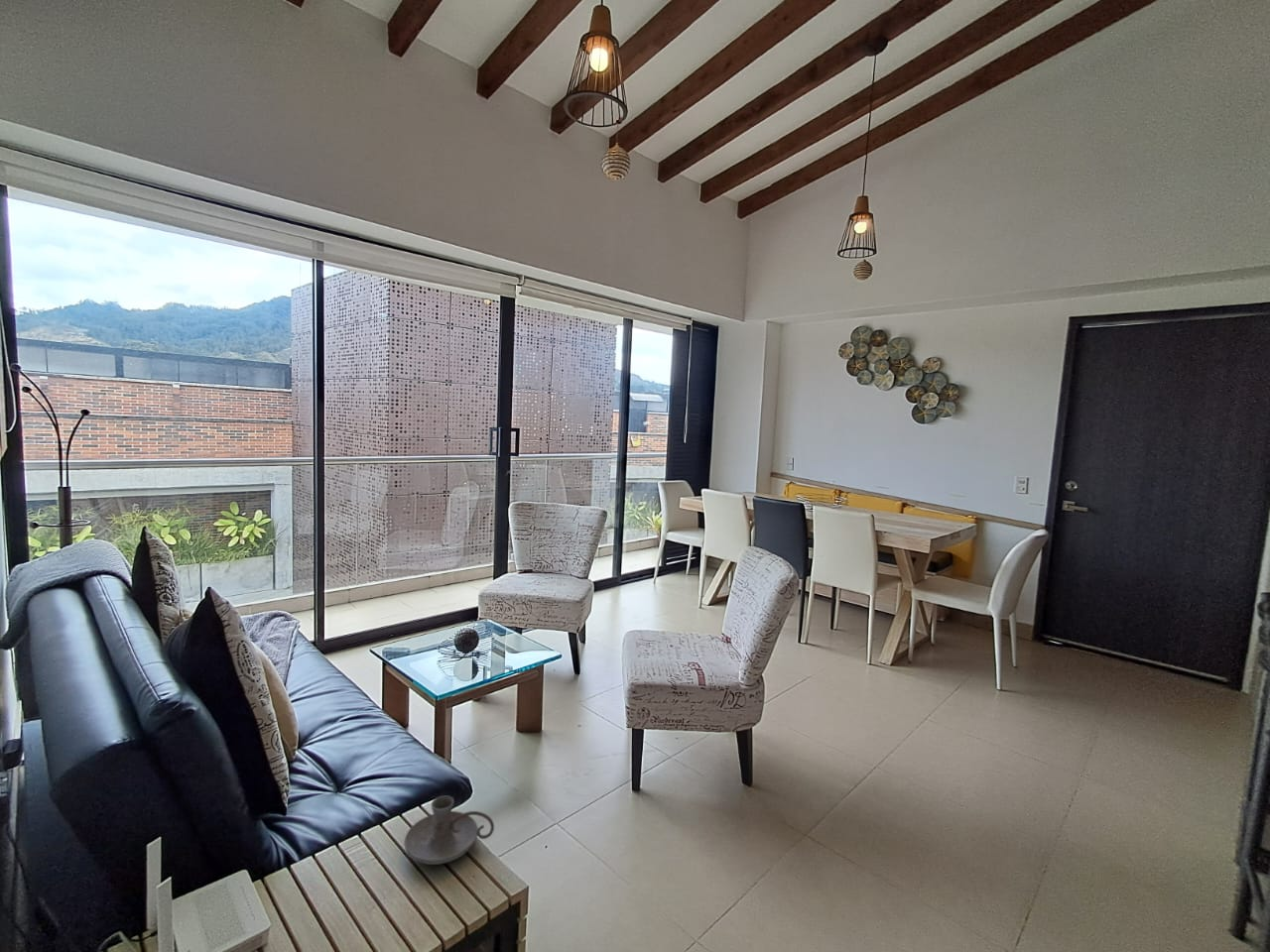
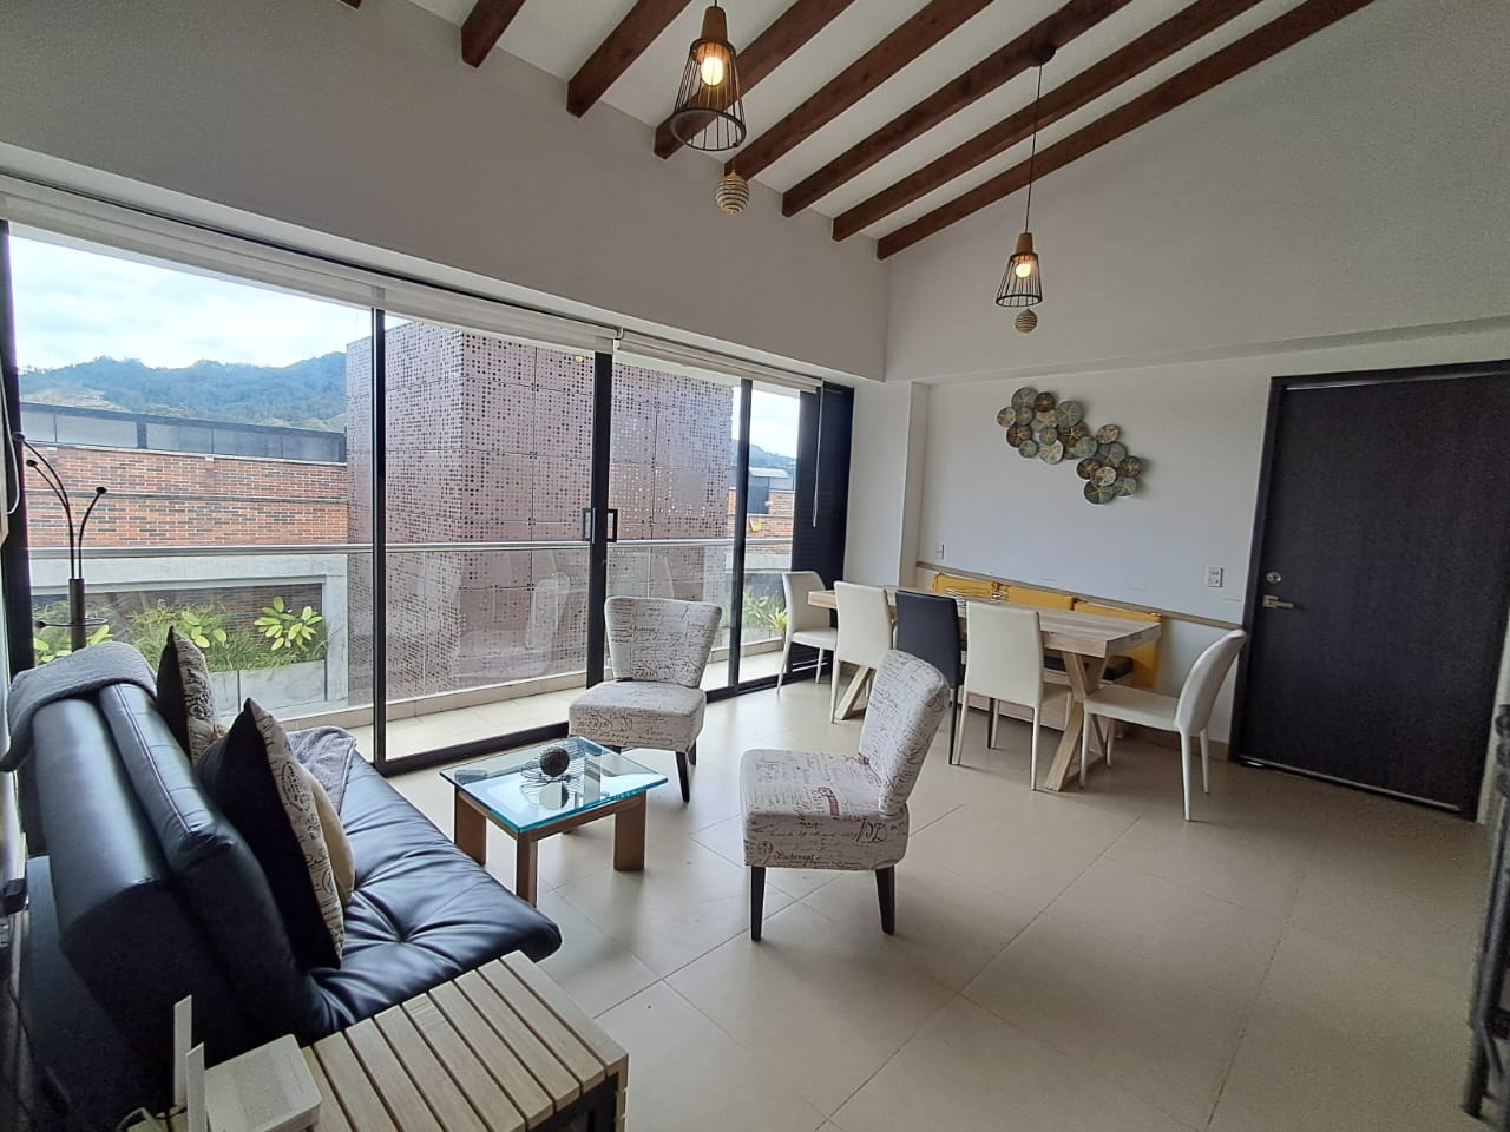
- candle holder (450, 824)
